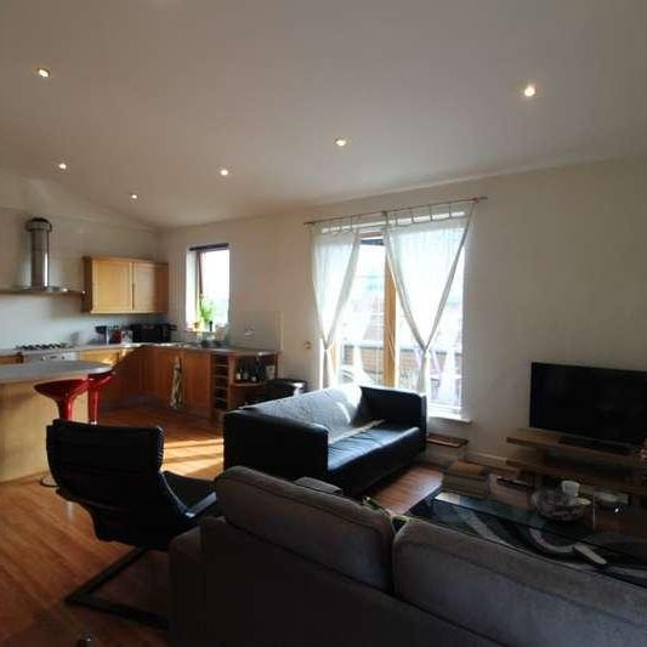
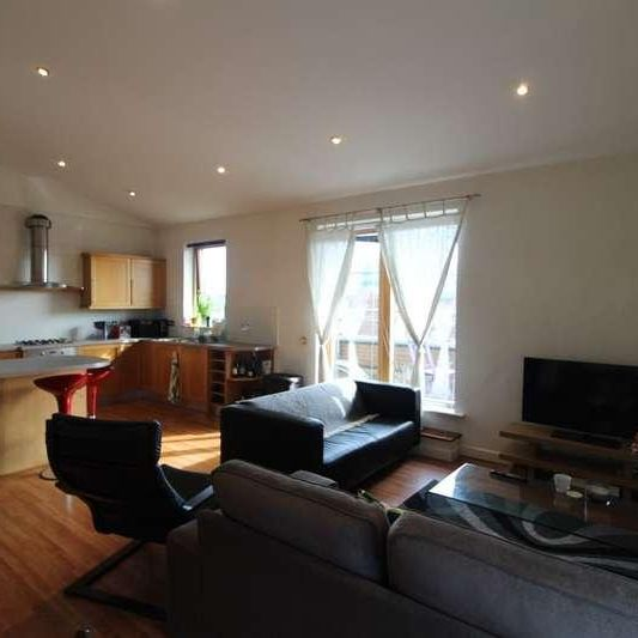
- remote control (590, 556)
- decorative bowl (556, 505)
- book stack (465, 478)
